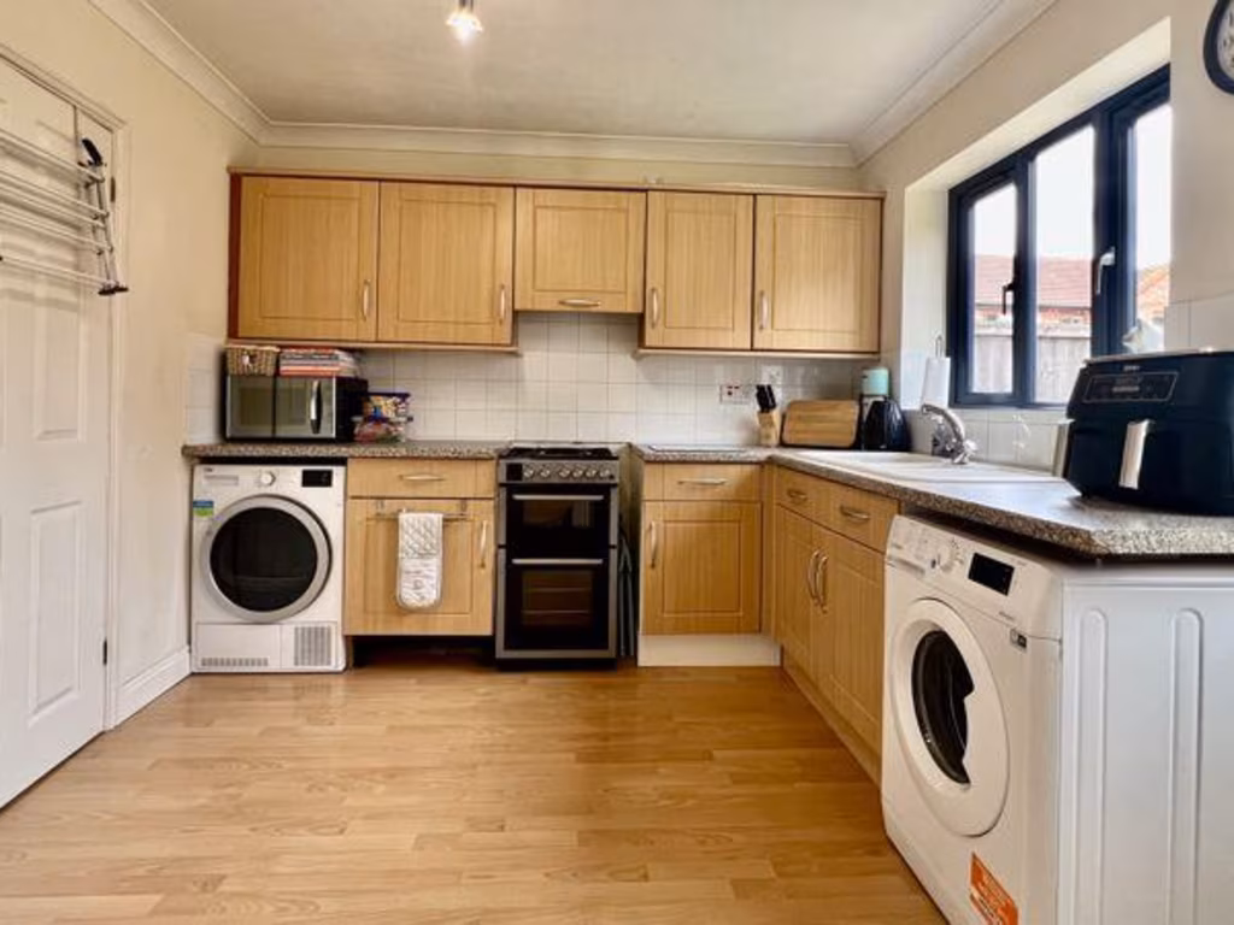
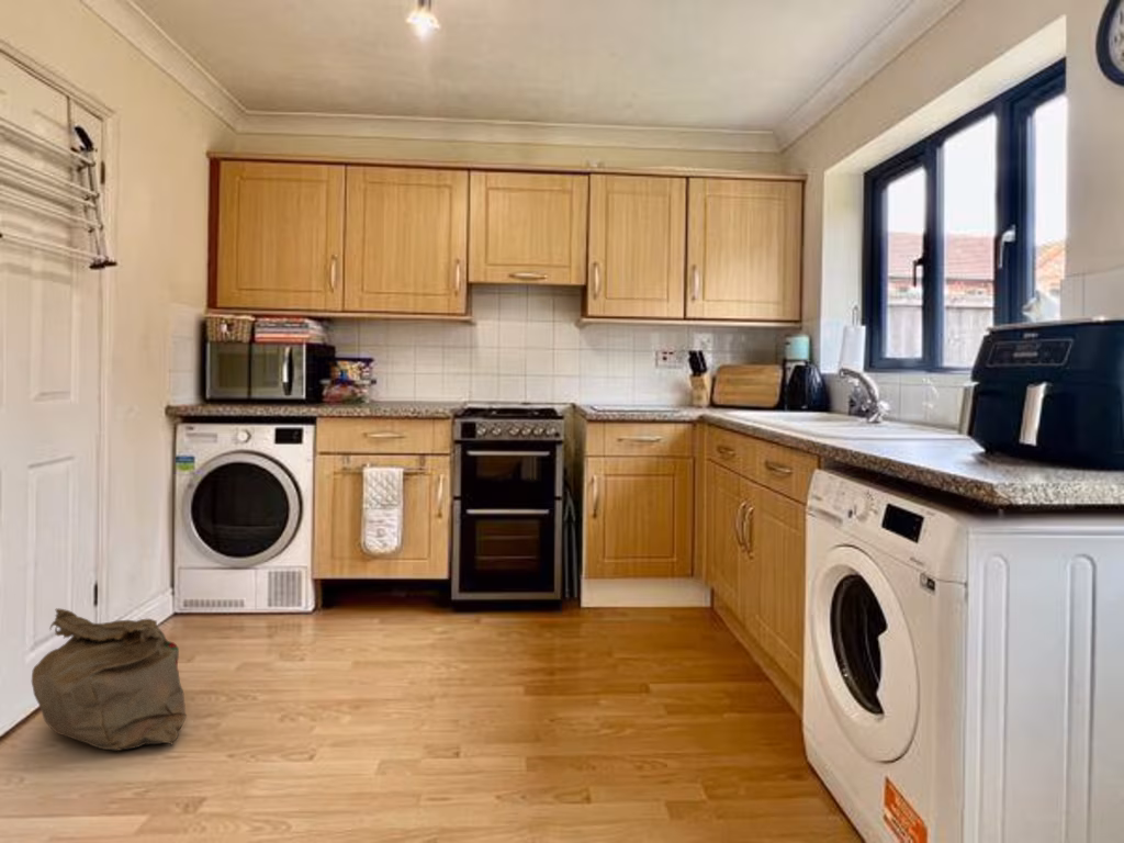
+ bag (110, 670)
